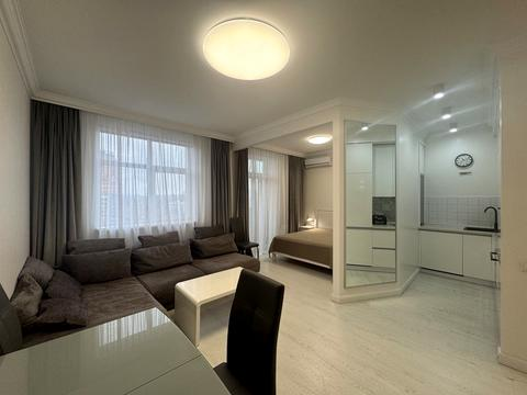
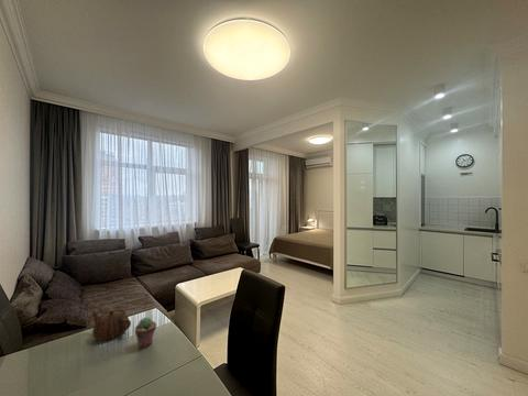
+ teapot (110, 321)
+ potted succulent (145, 330)
